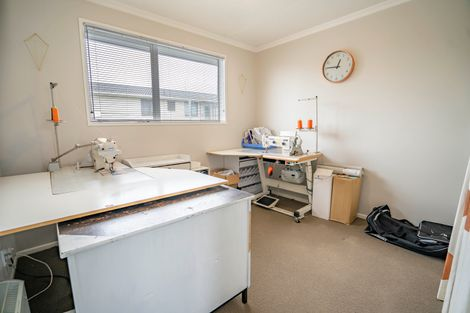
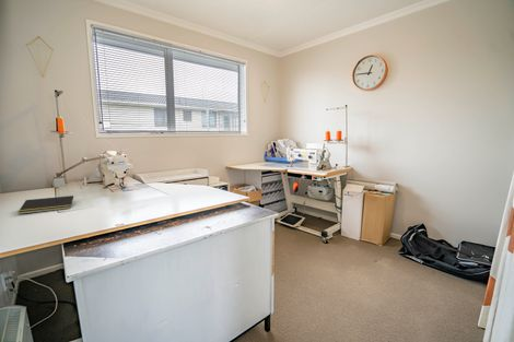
+ notepad (48, 203)
